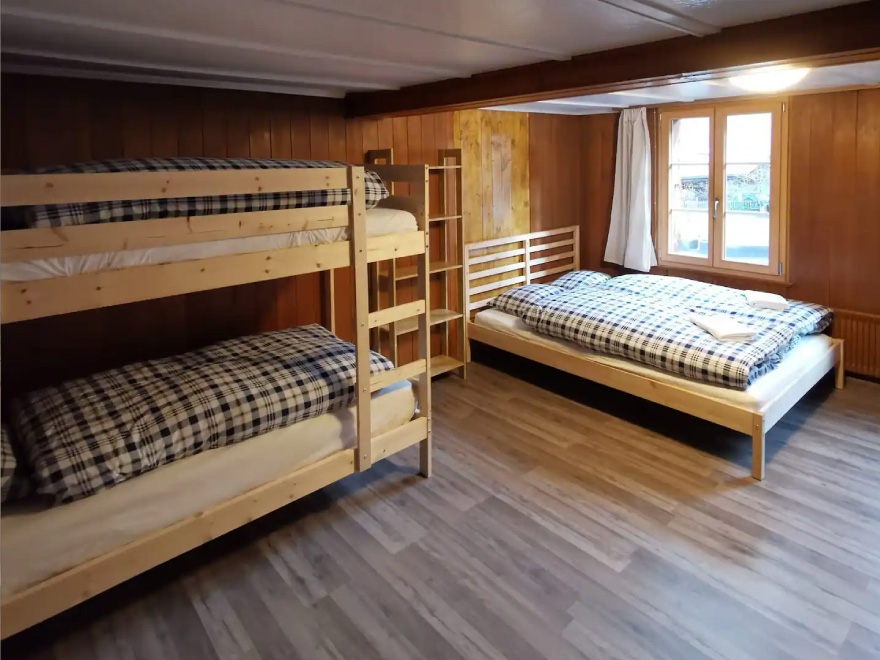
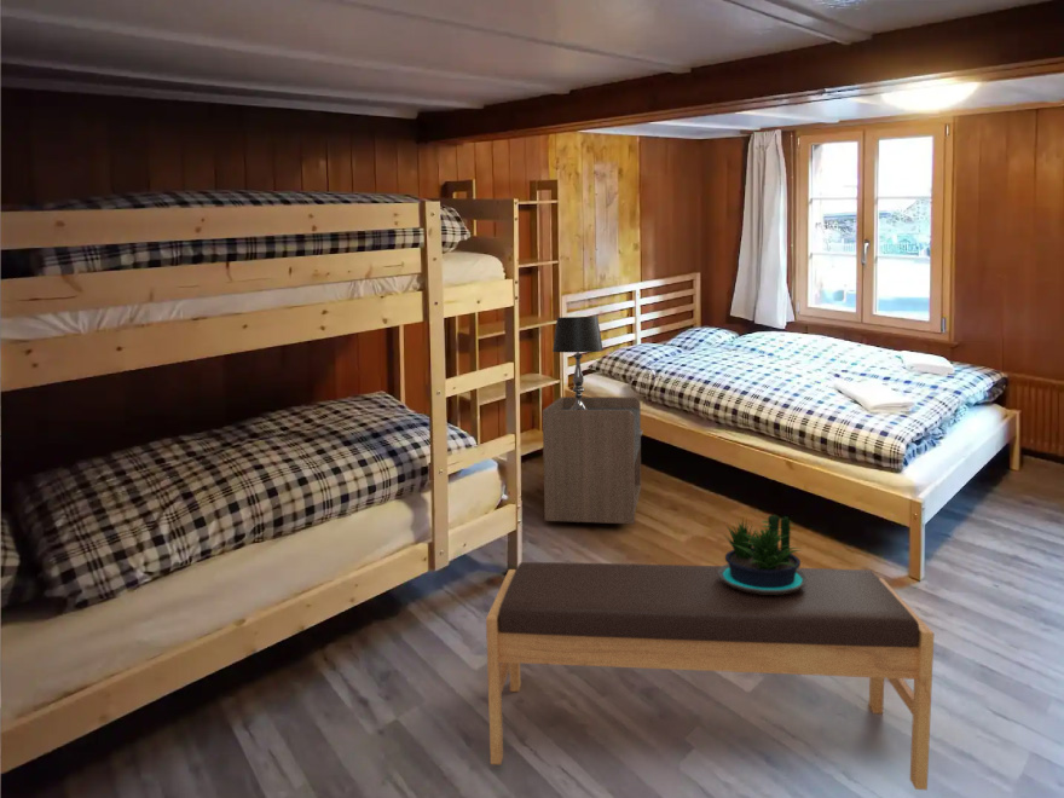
+ bench (694, 661)
+ table lamp (578, 366)
+ nightstand (596, 456)
+ potted plant (765, 551)
